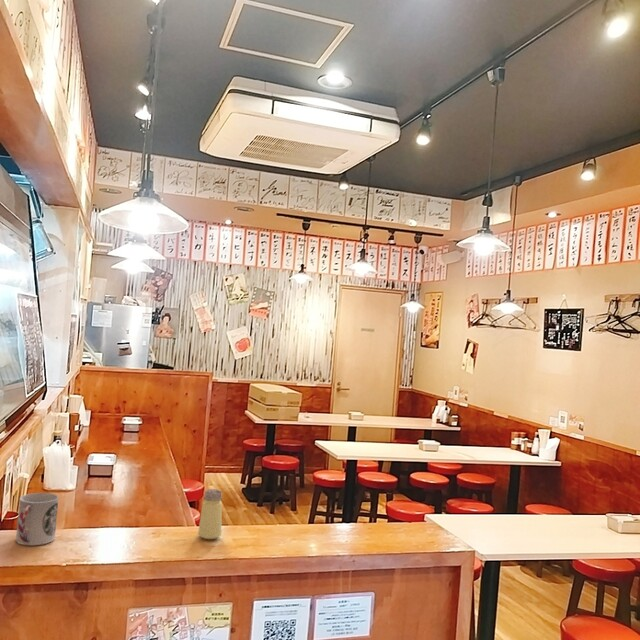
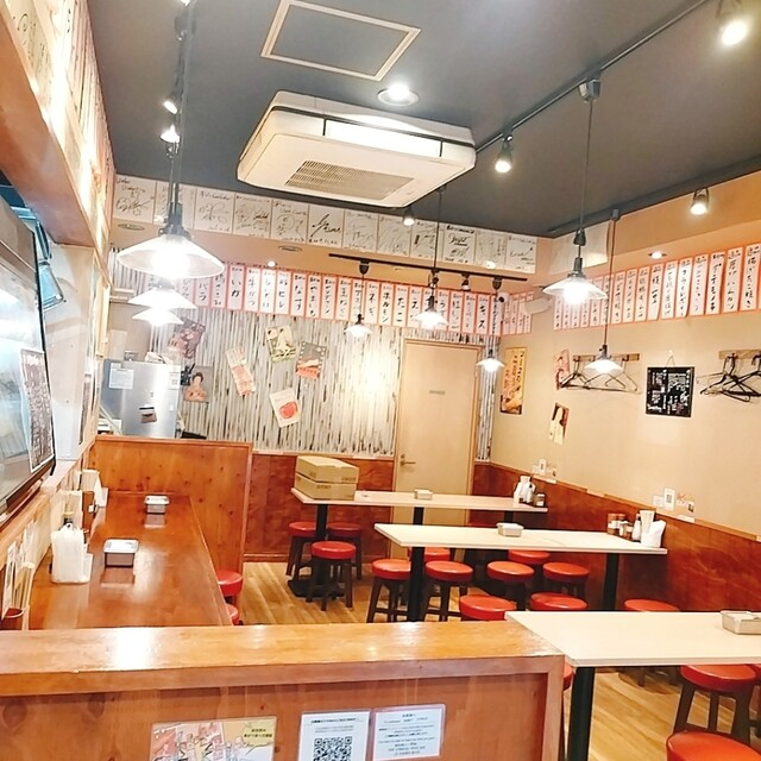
- saltshaker (211, 513)
- cup (33, 520)
